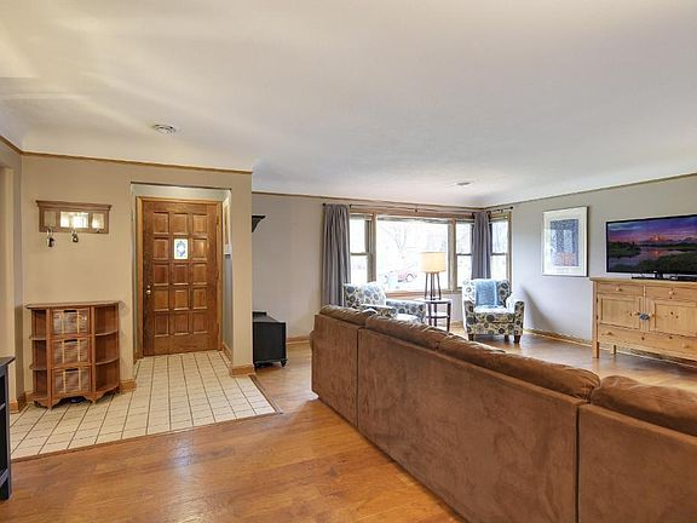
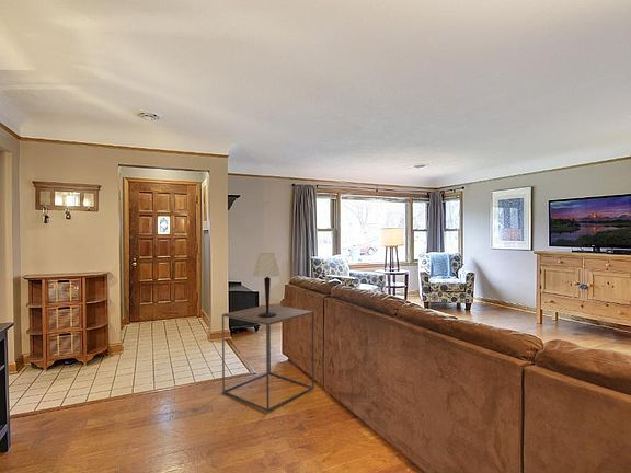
+ table lamp (267, 284)
+ side table (268, 350)
